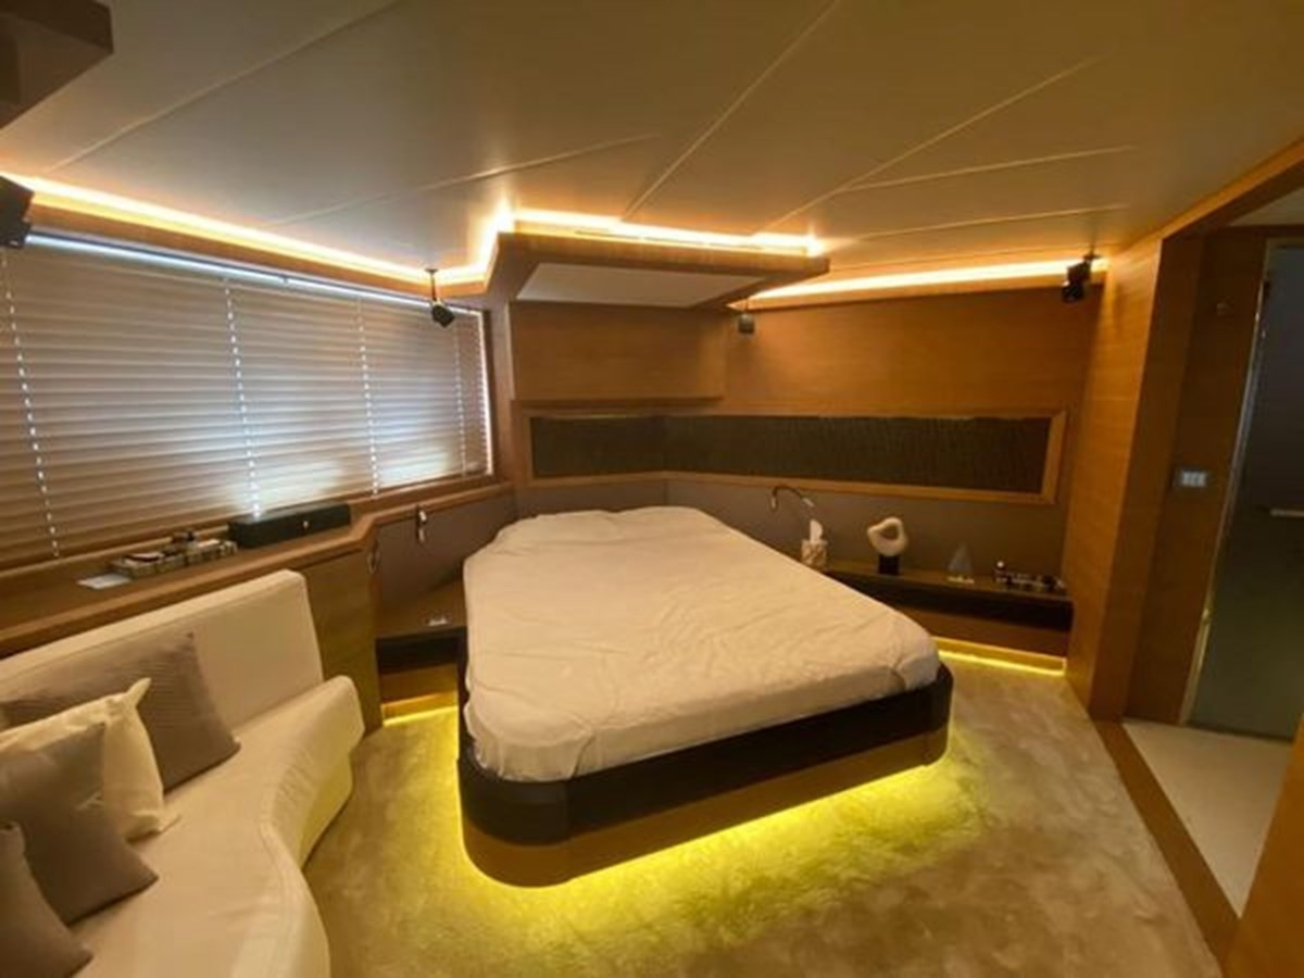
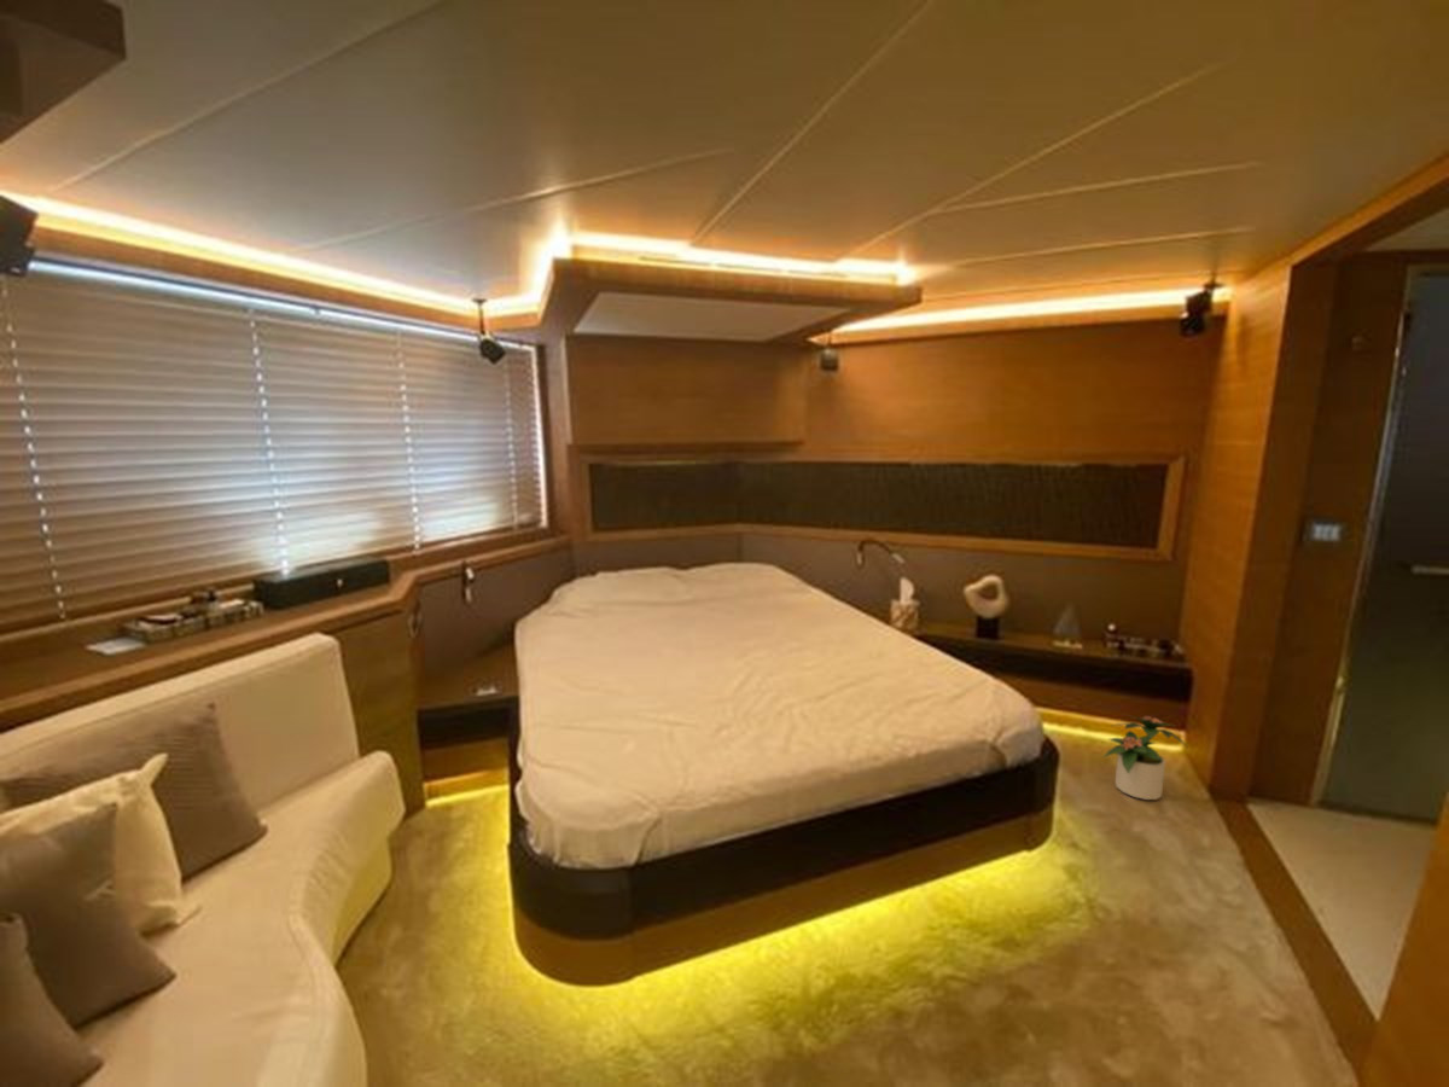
+ potted plant (1142, 751)
